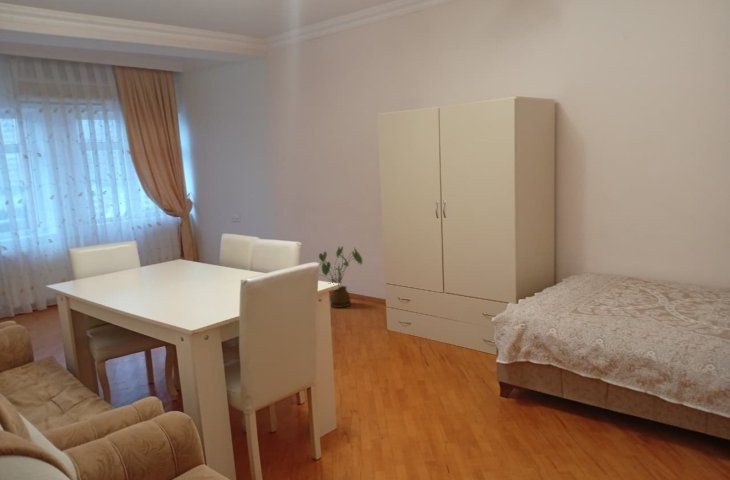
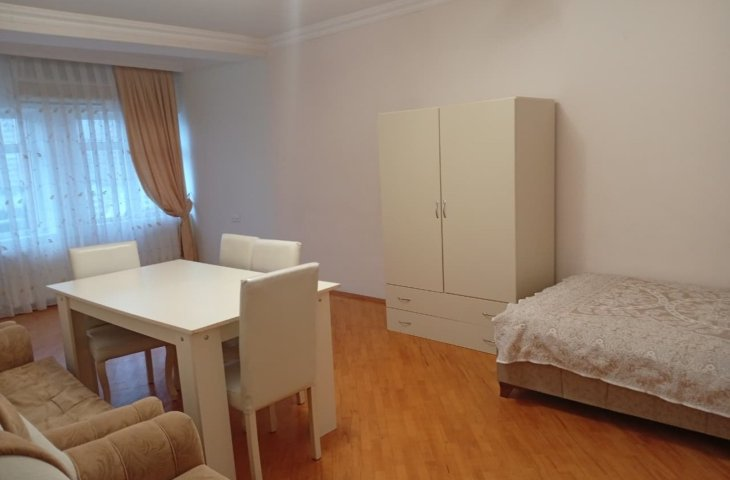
- house plant (338, 277)
